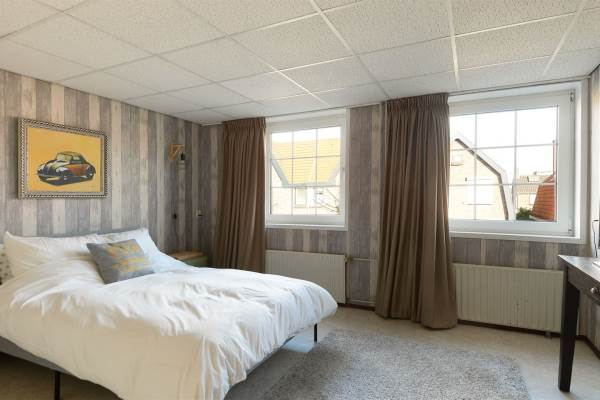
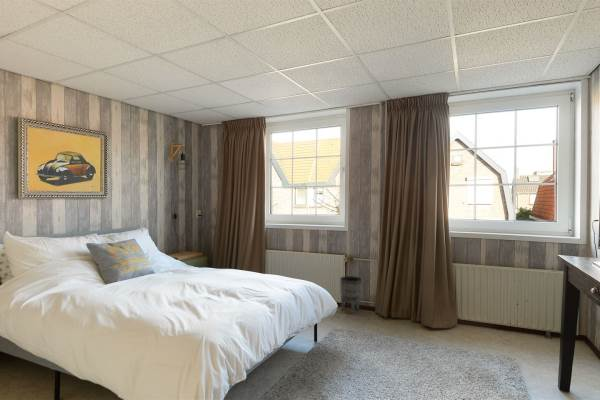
+ planter (351, 294)
